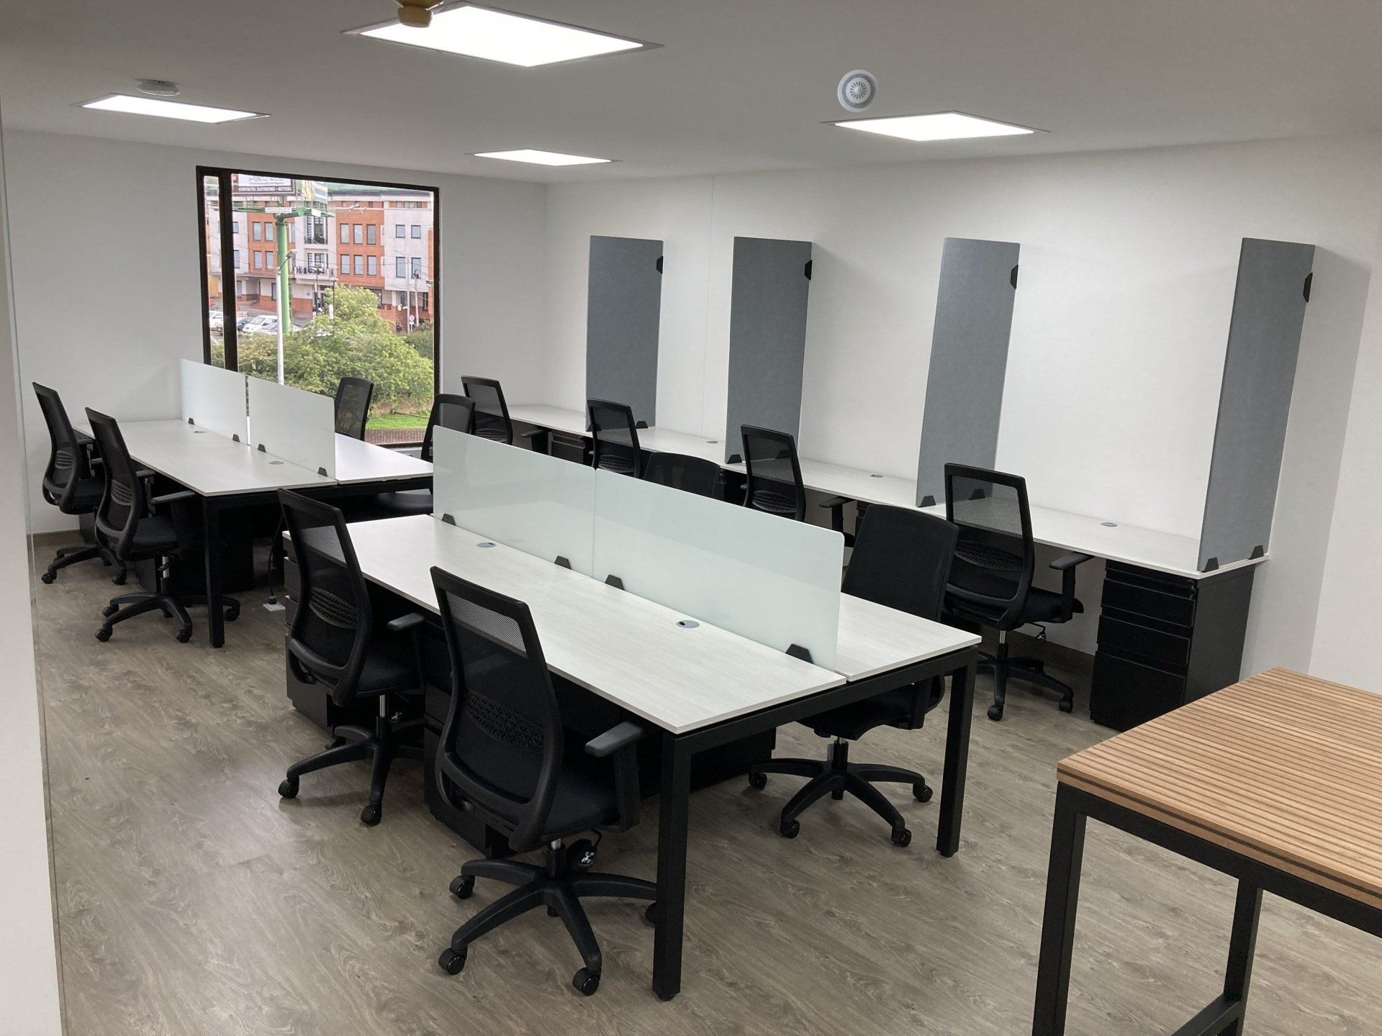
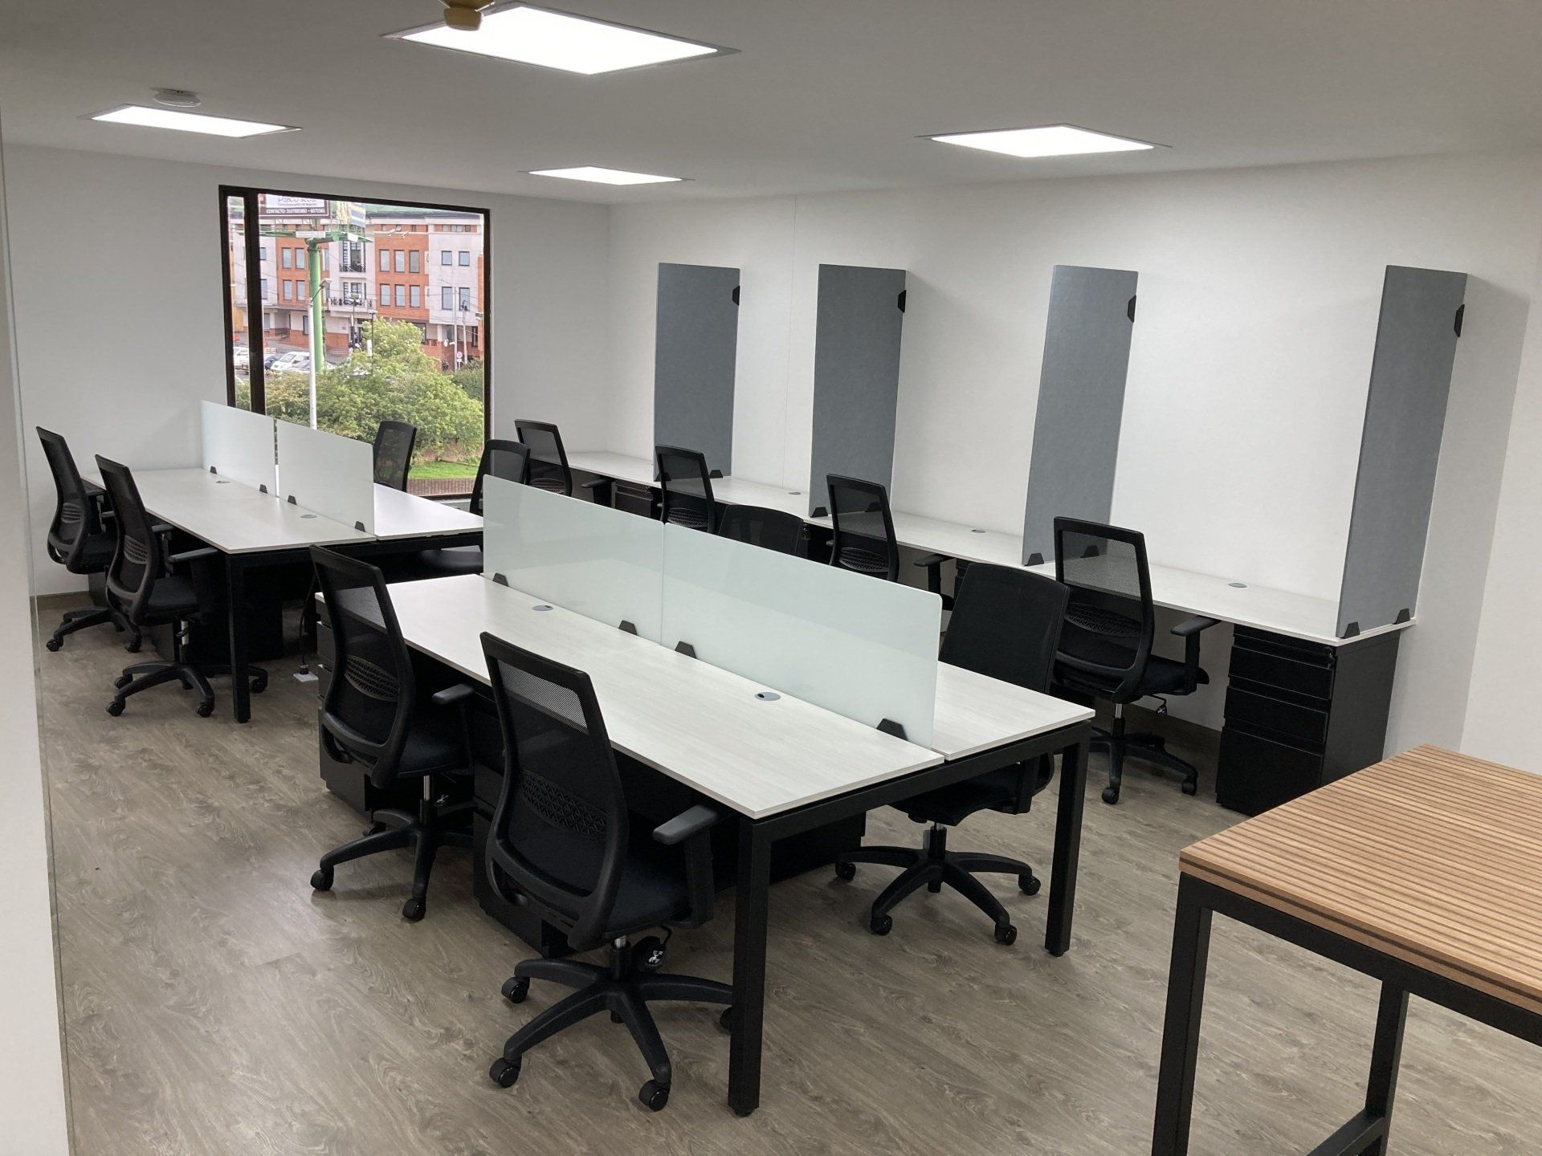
- smoke detector (857, 90)
